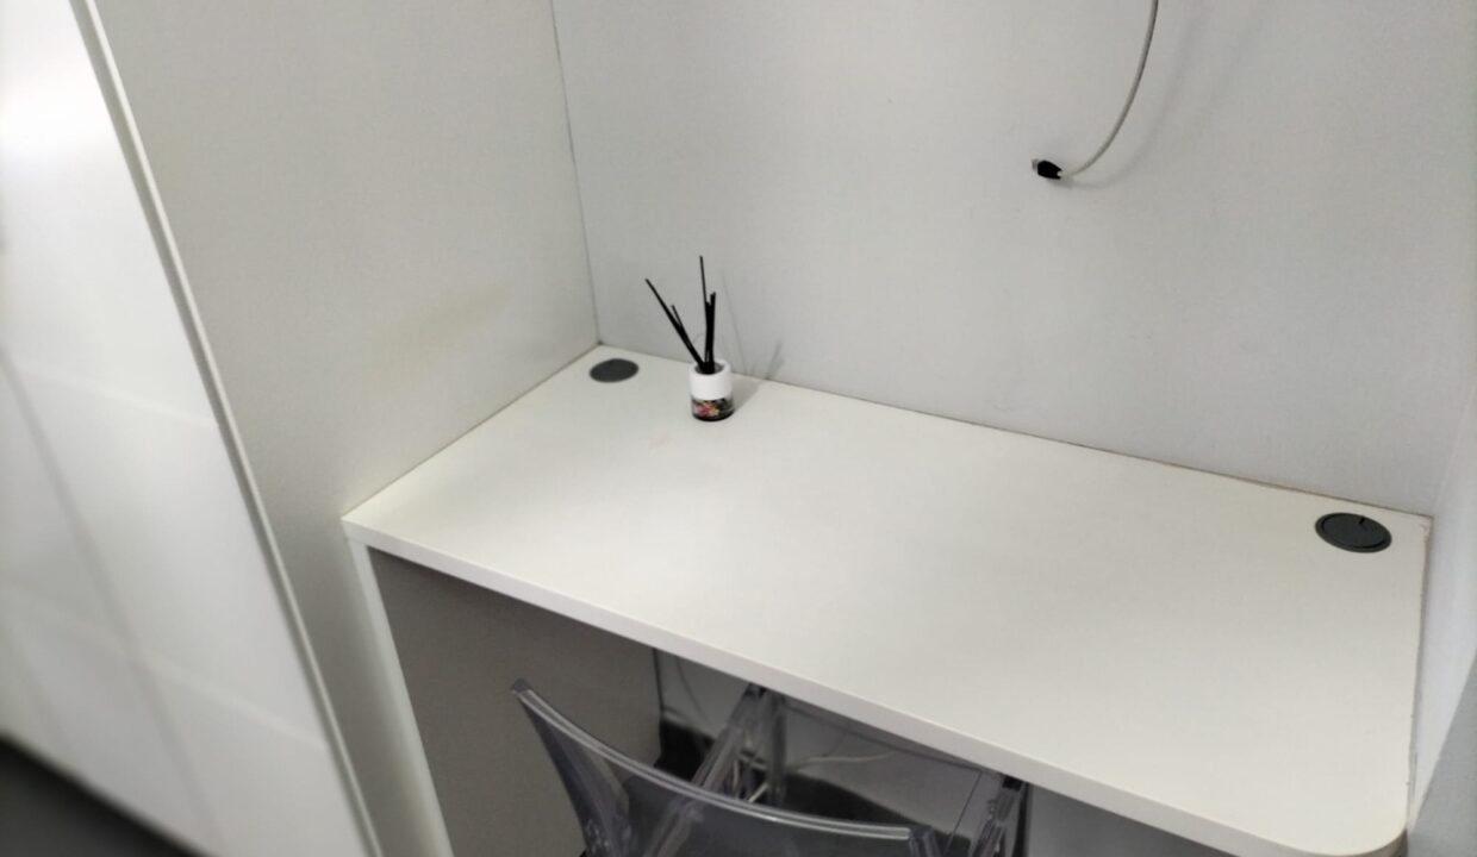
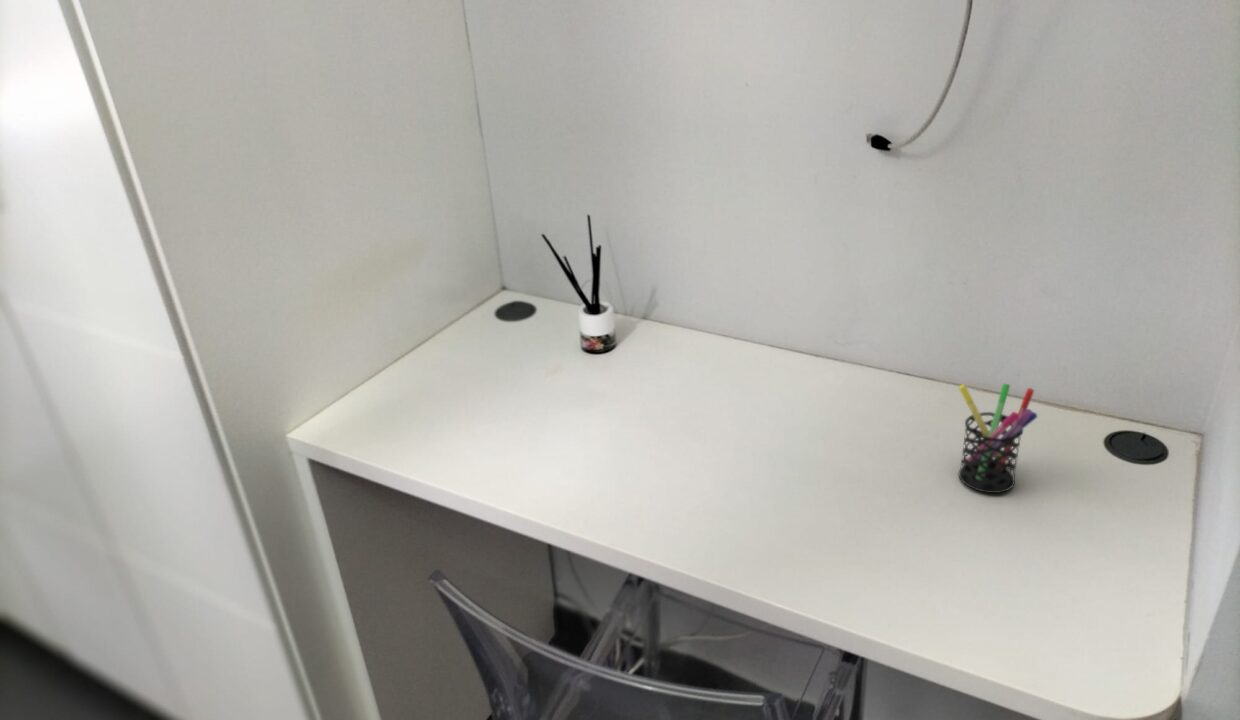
+ pen holder (997, 430)
